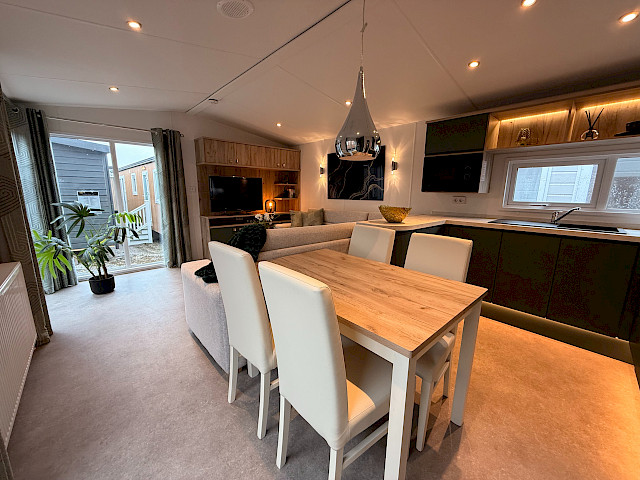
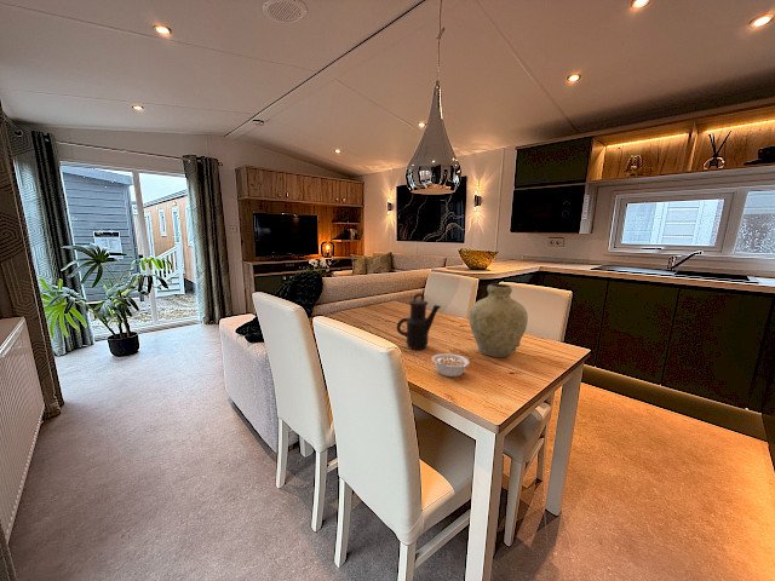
+ teapot (418, 320)
+ vase (496, 318)
+ legume (450, 364)
